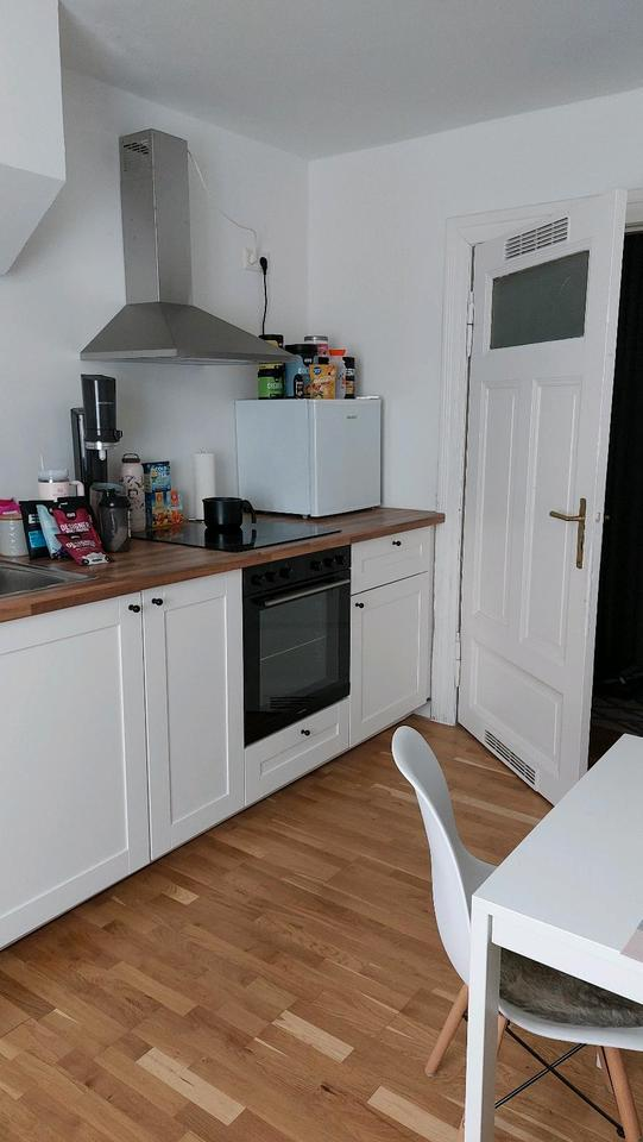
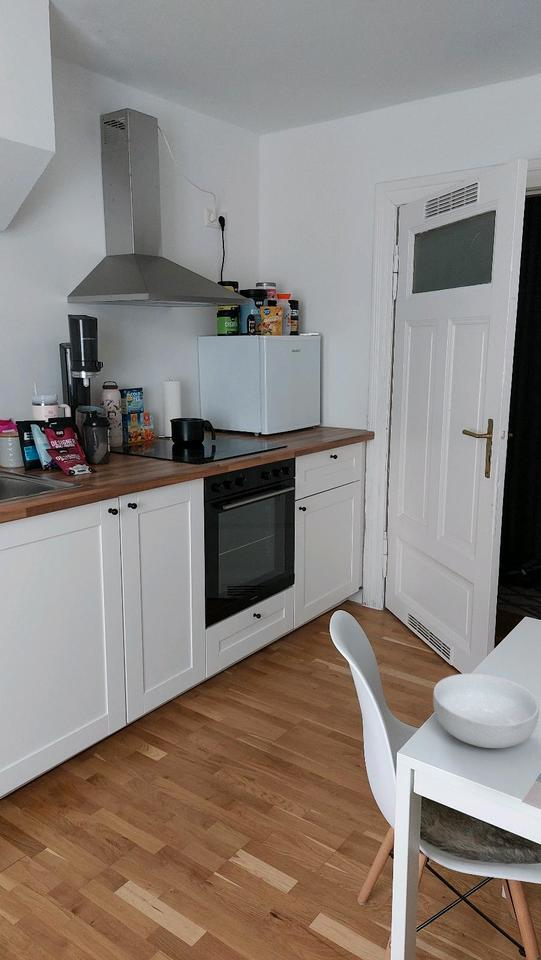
+ cereal bowl (483, 715)
